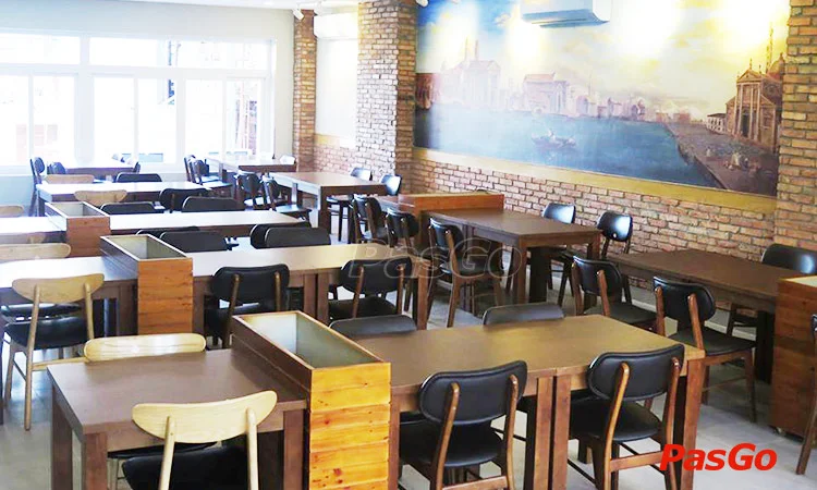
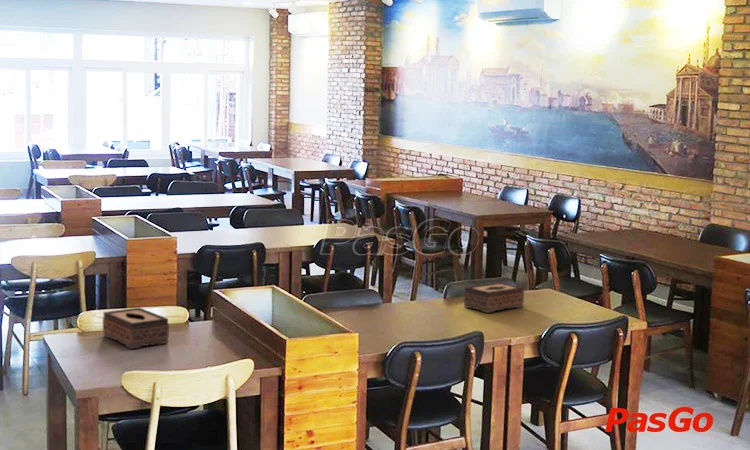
+ tissue box (135, 327)
+ tissue box (493, 297)
